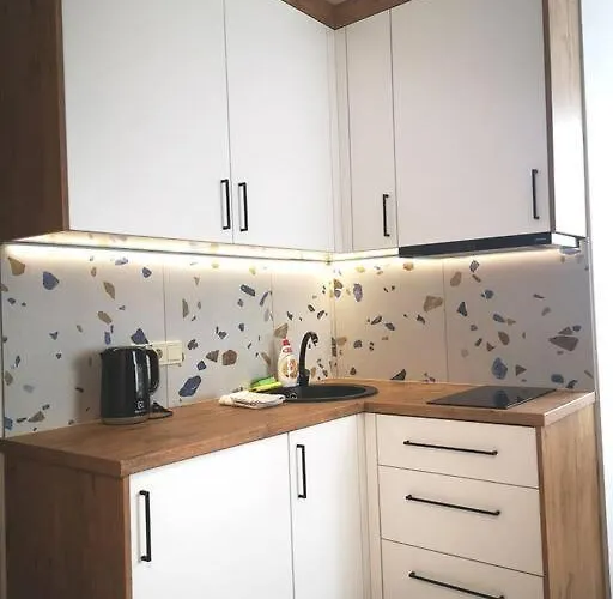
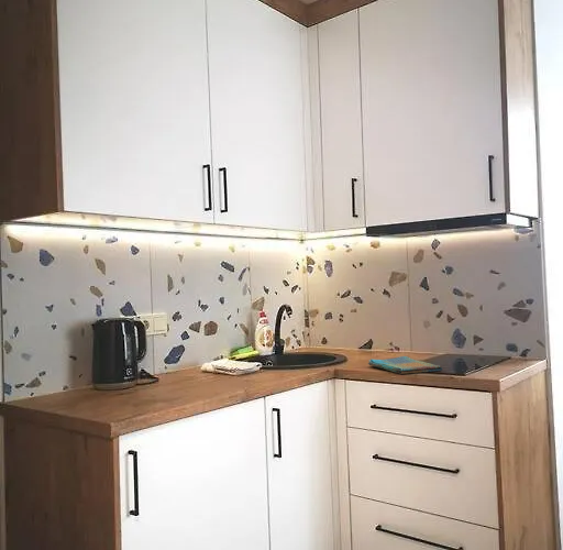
+ dish towel (404, 364)
